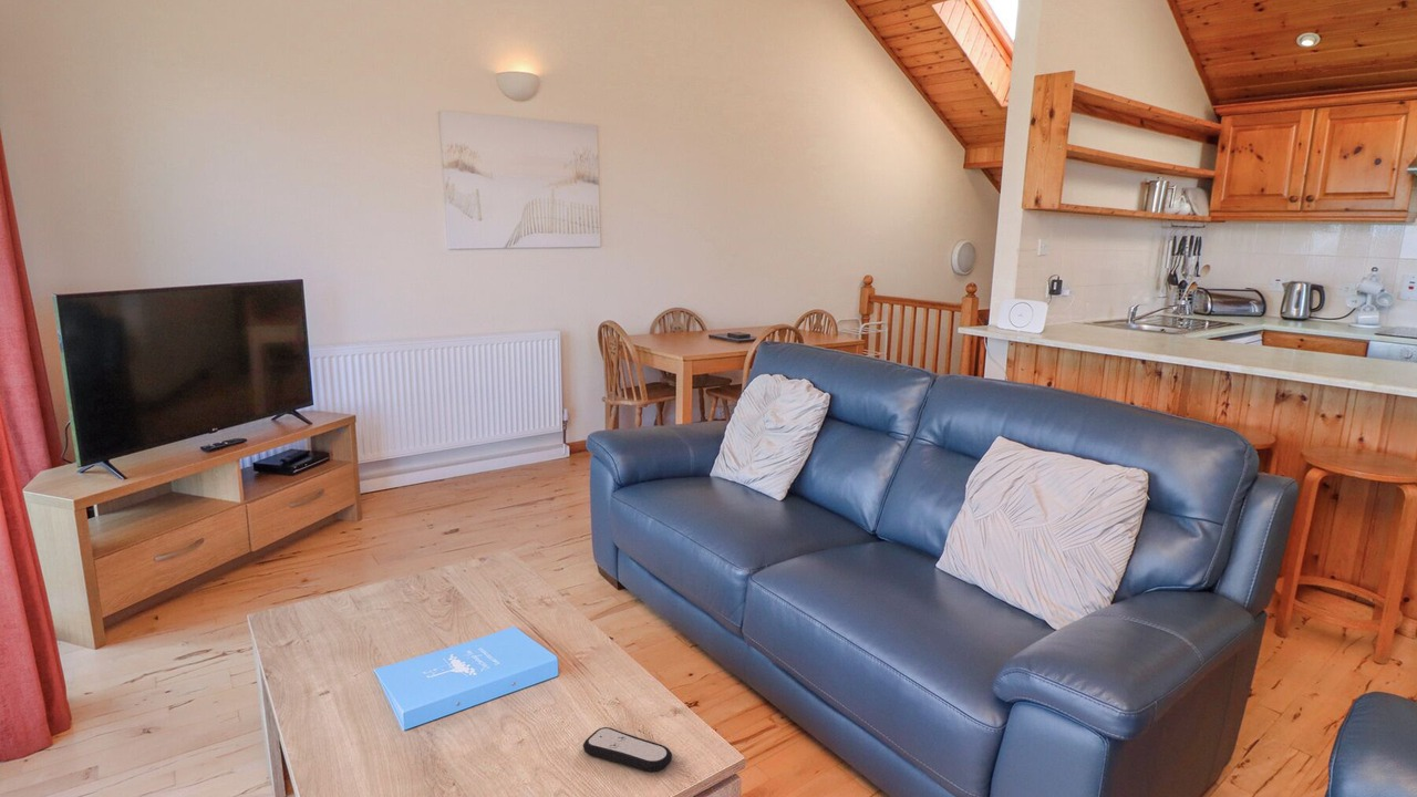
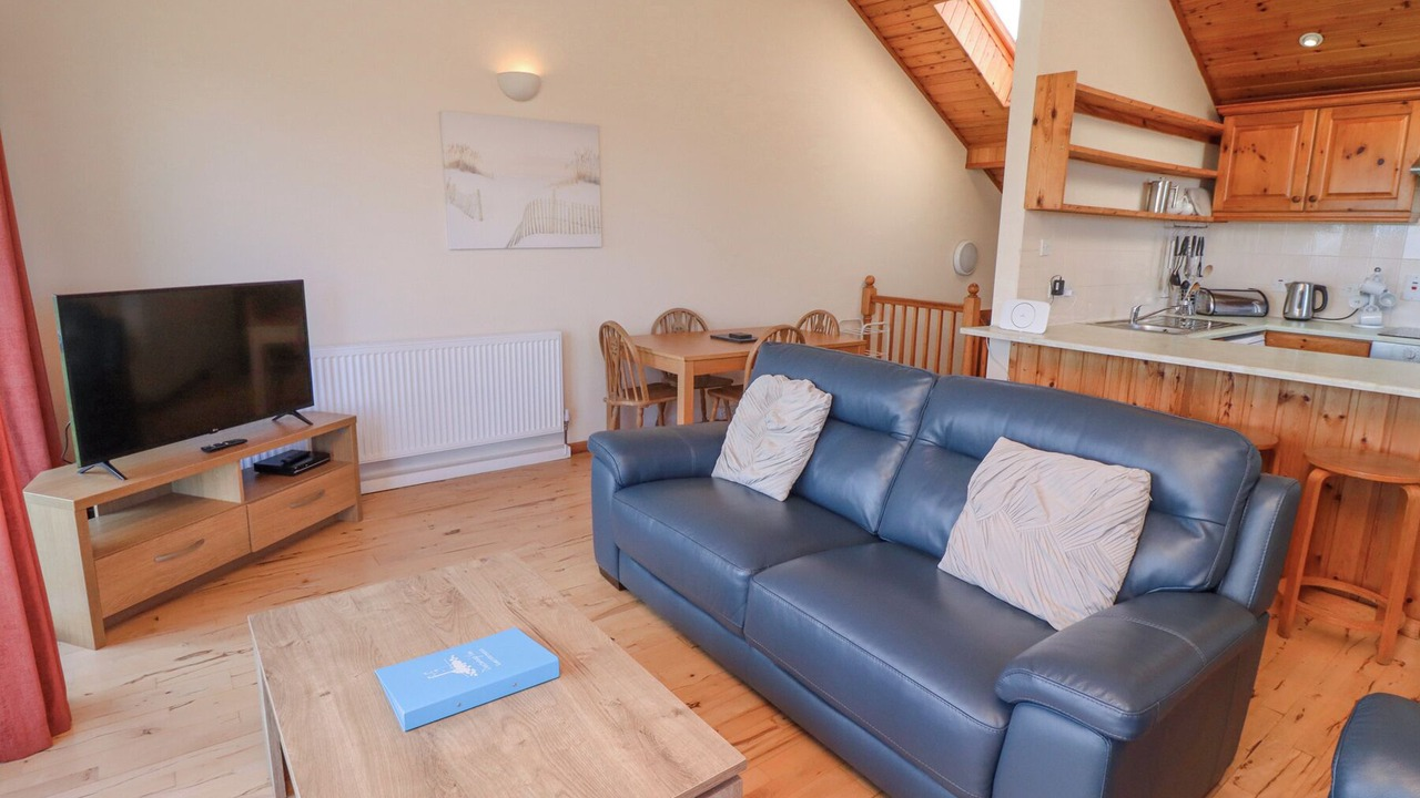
- remote control (628, 749)
